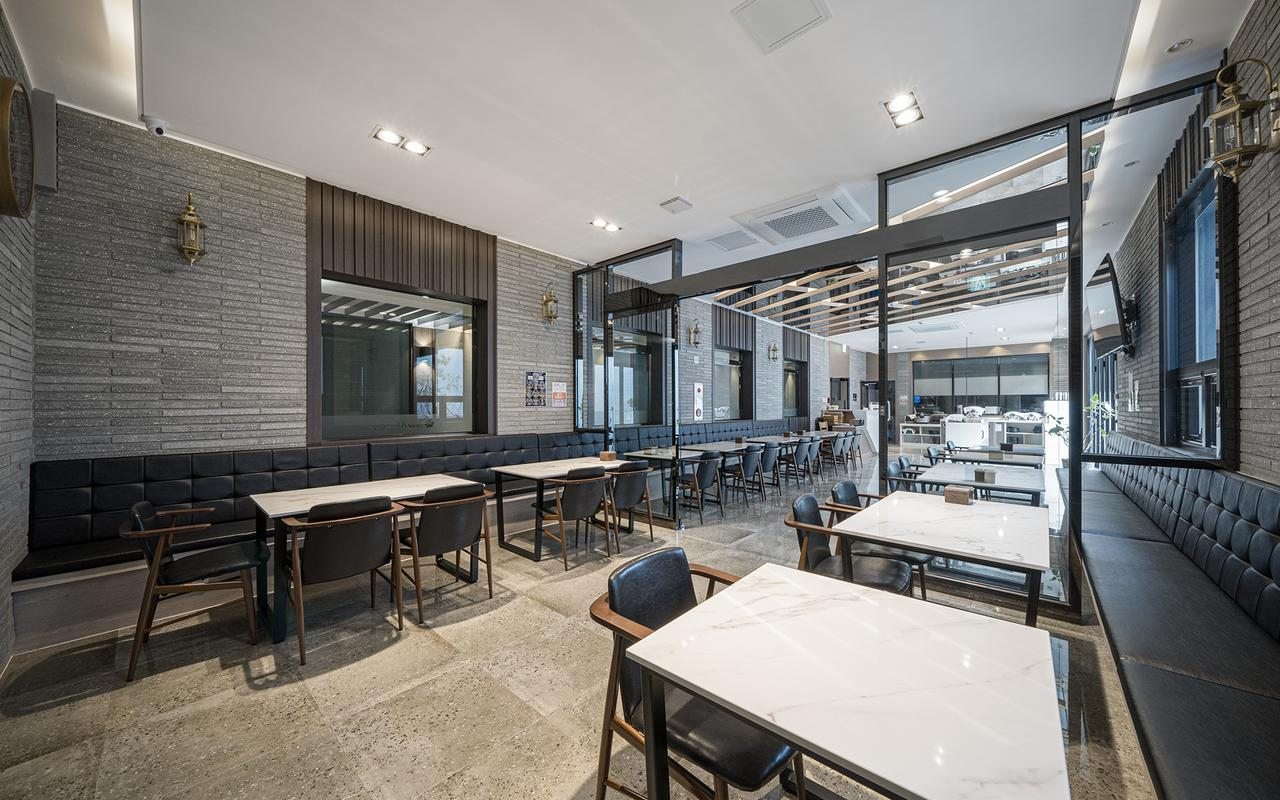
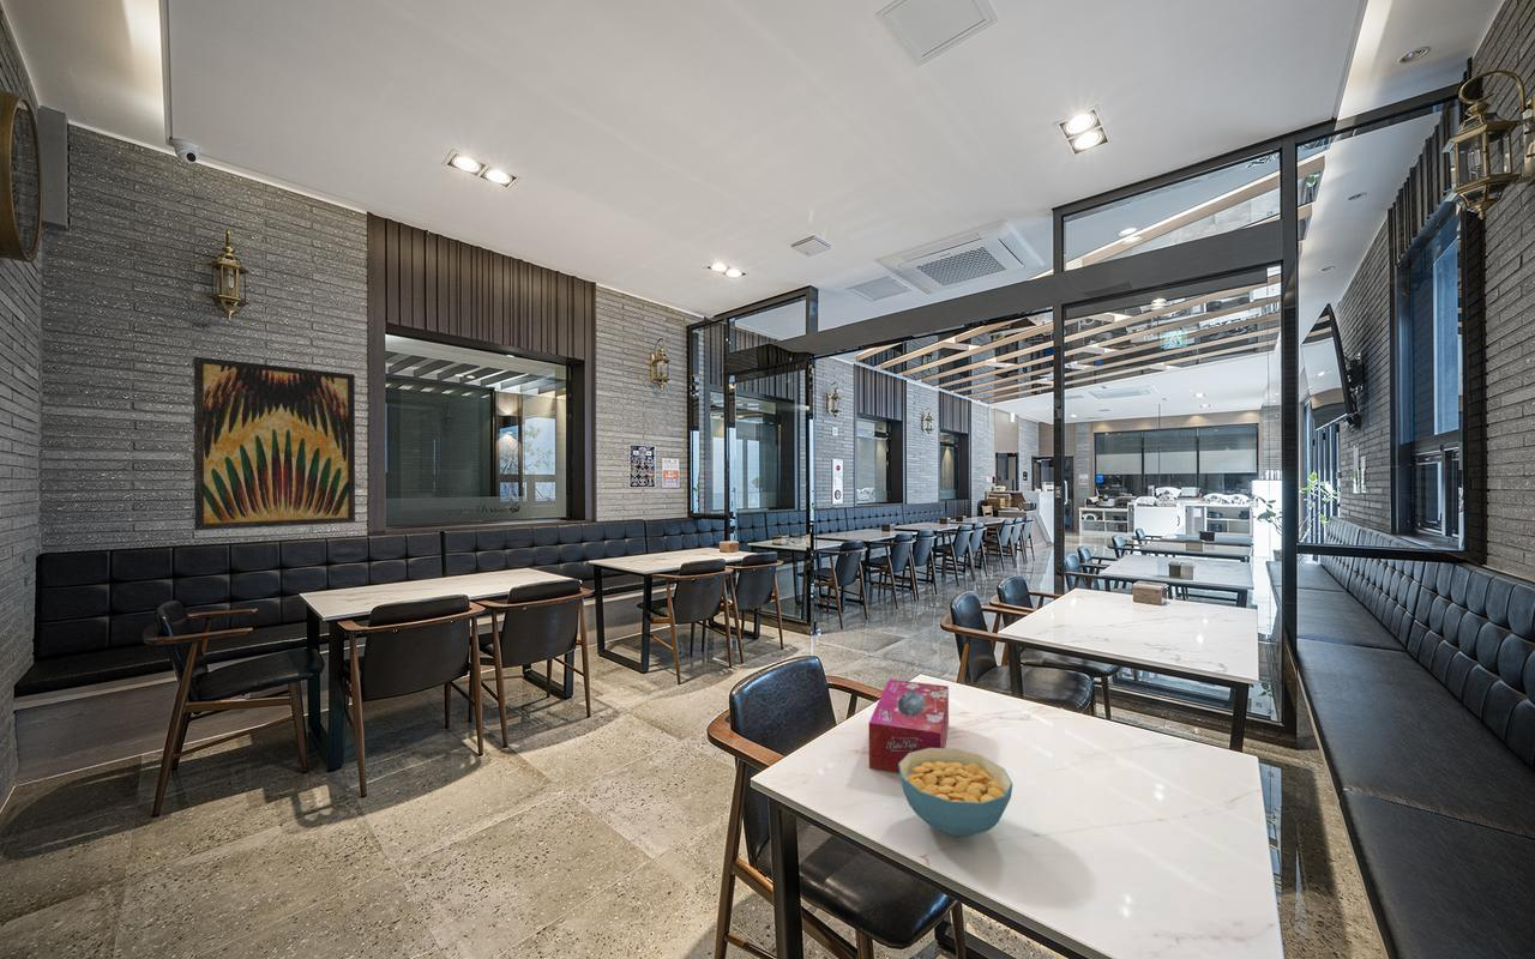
+ wall art (281, 446)
+ cereal bowl (953, 798)
+ tissue box (911, 723)
